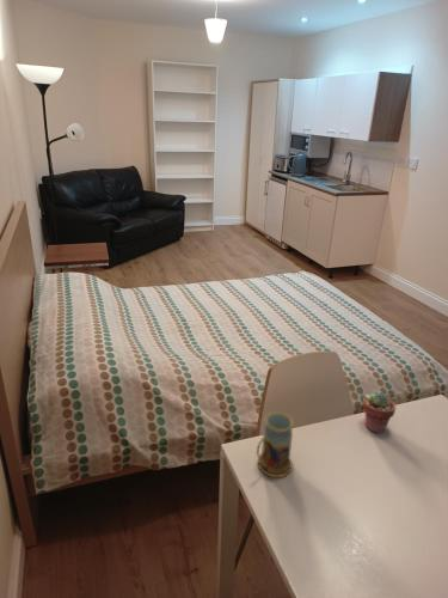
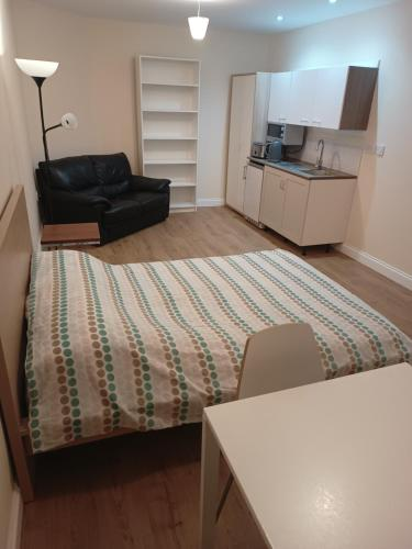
- mug (274, 445)
- potted succulent (378, 409)
